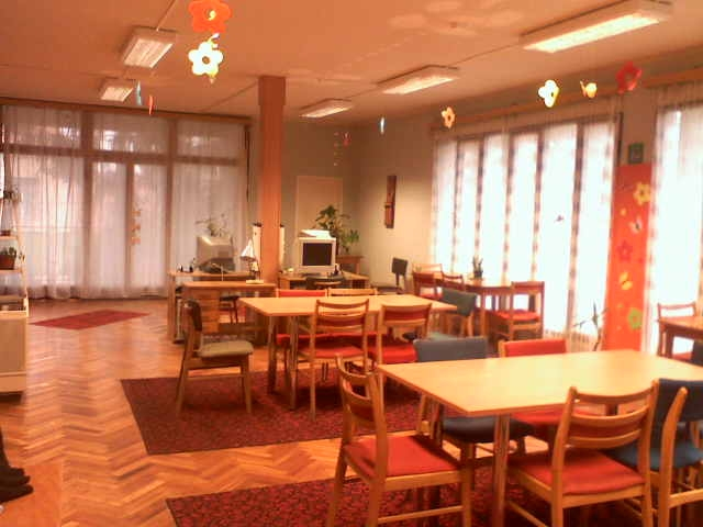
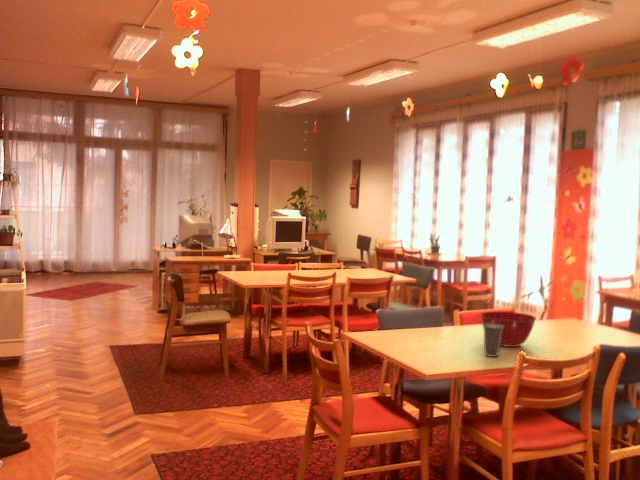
+ mixing bowl (507, 329)
+ cup (492, 340)
